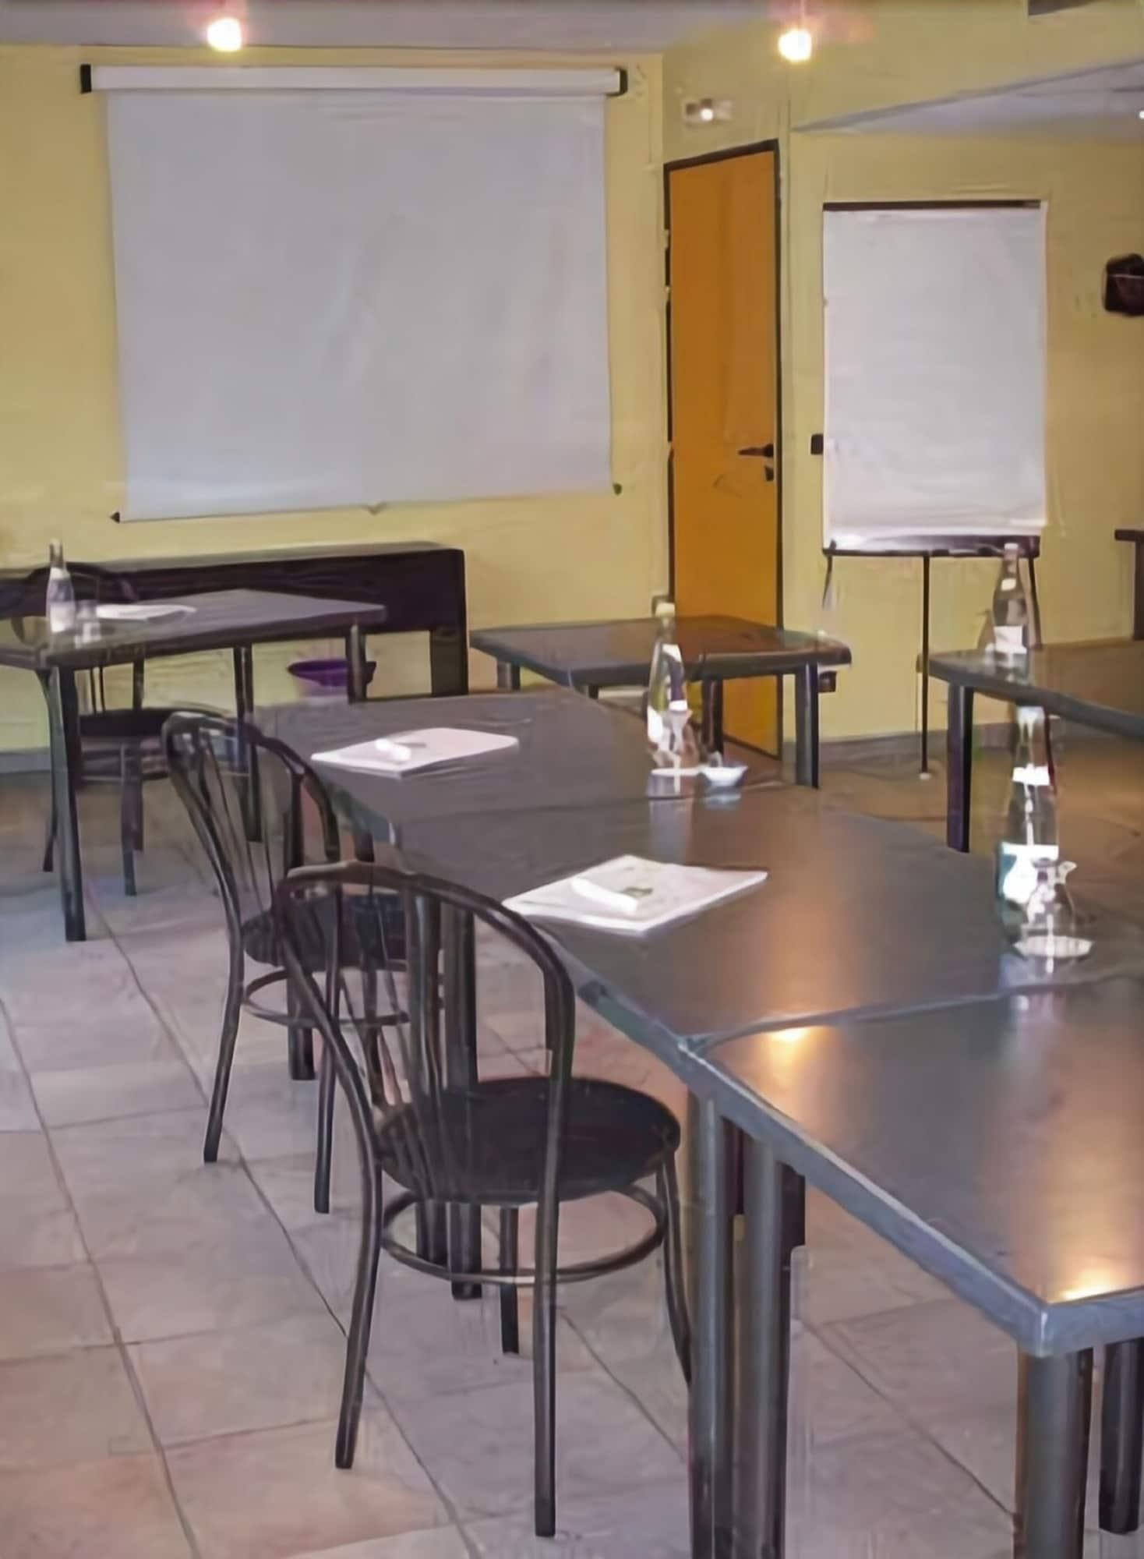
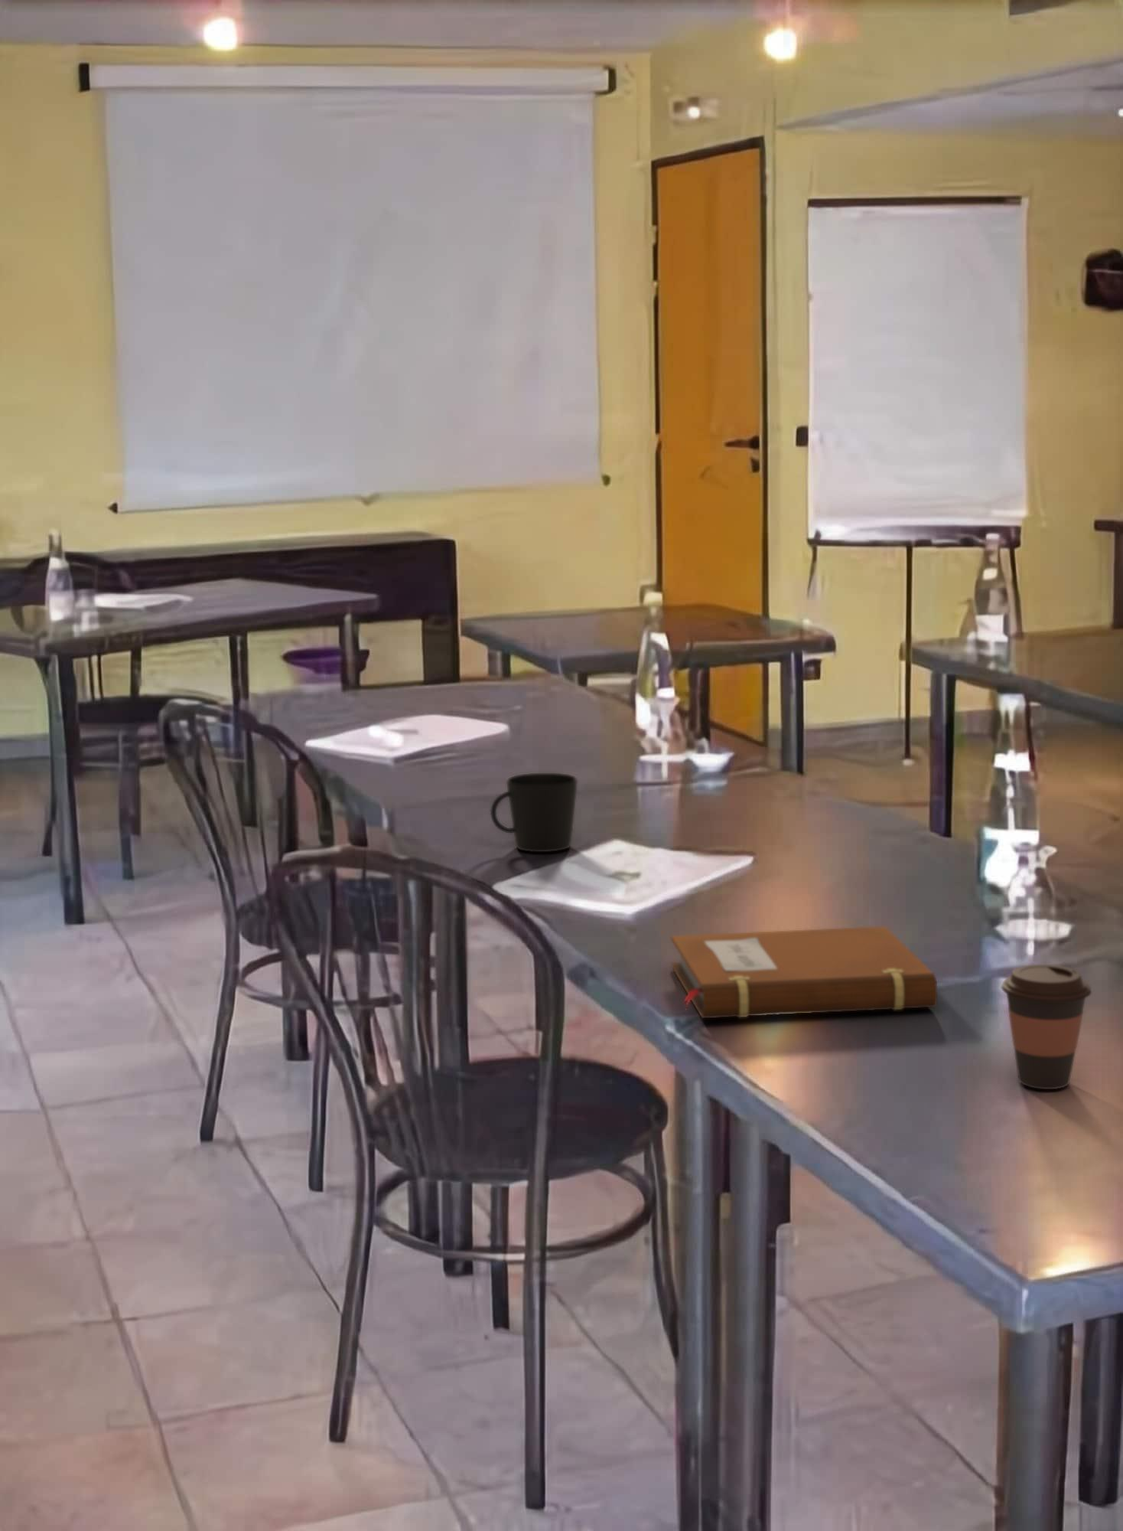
+ coffee cup (1045, 1027)
+ notebook (793, 971)
+ cup (534, 813)
